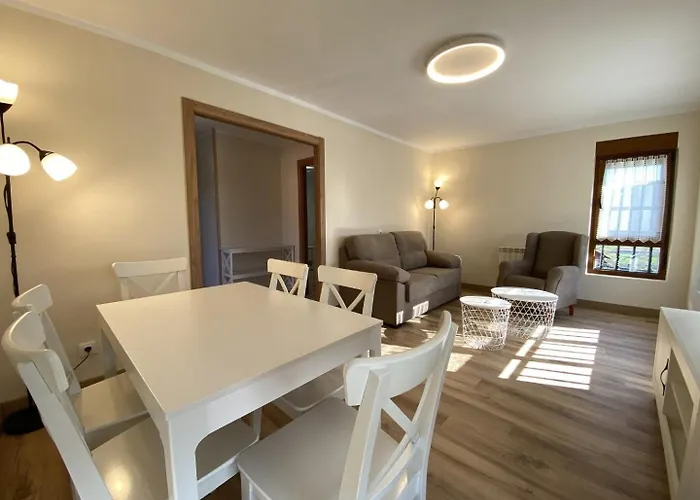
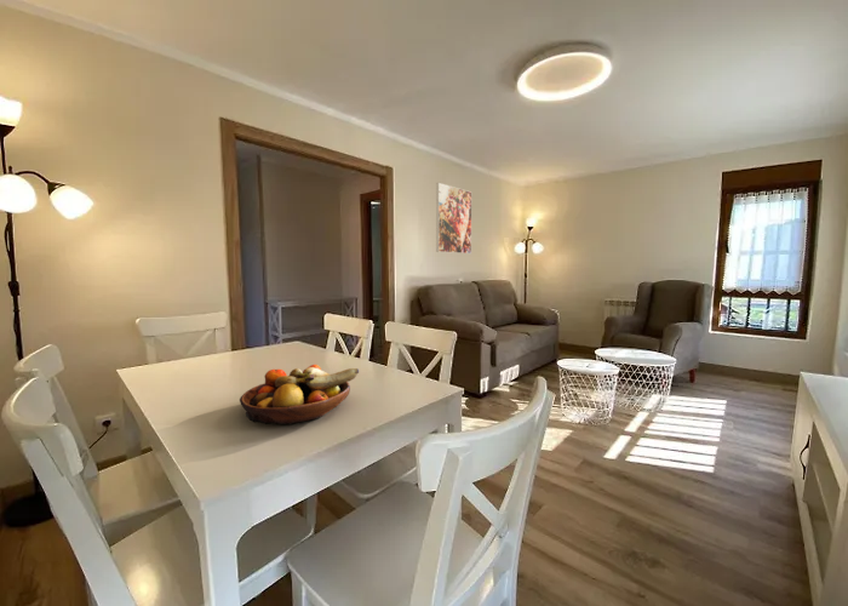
+ fruit bowl (298, 385)
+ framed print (454, 221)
